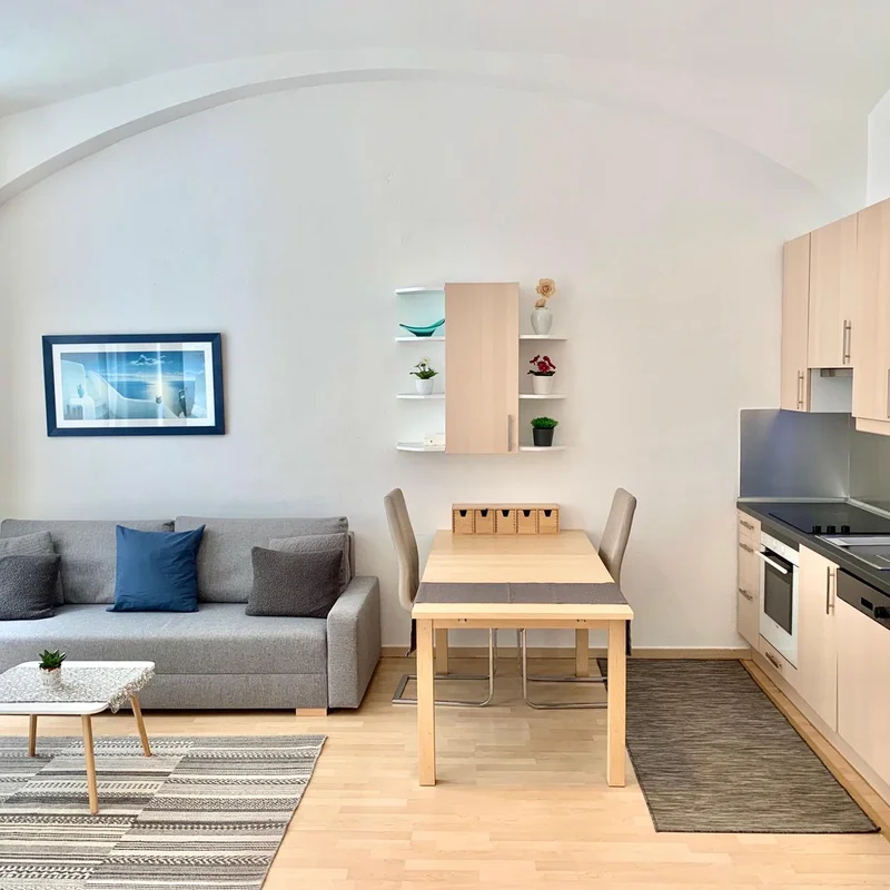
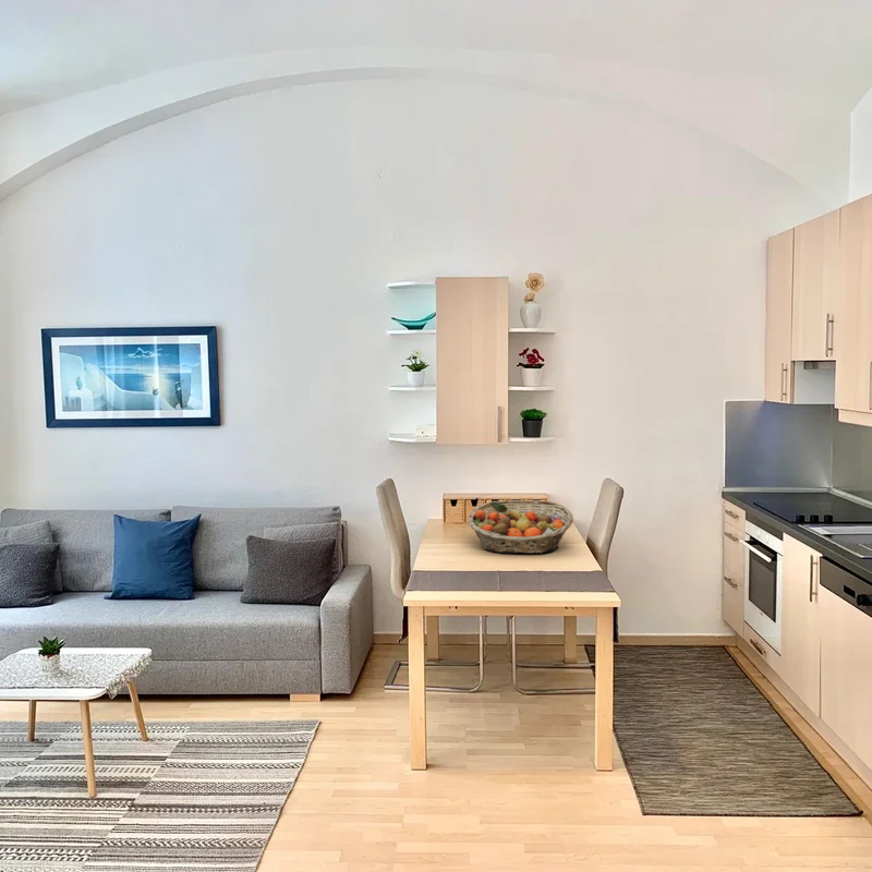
+ fruit basket (520, 525)
